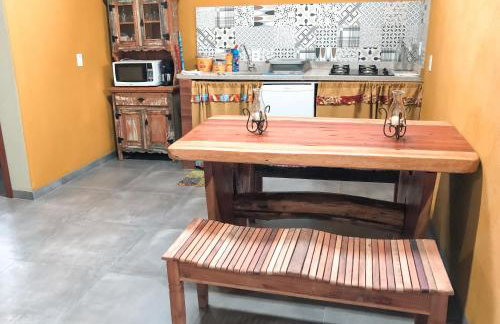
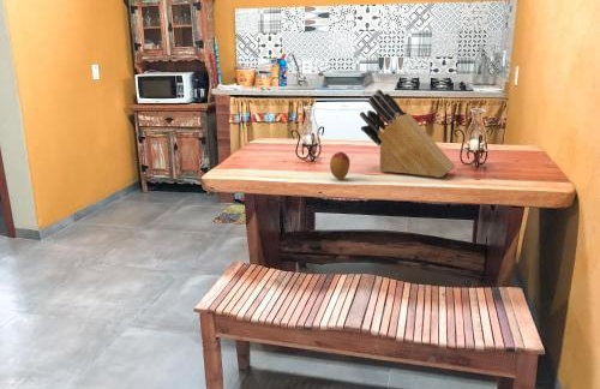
+ fruit (340, 166)
+ knife block (407, 131)
